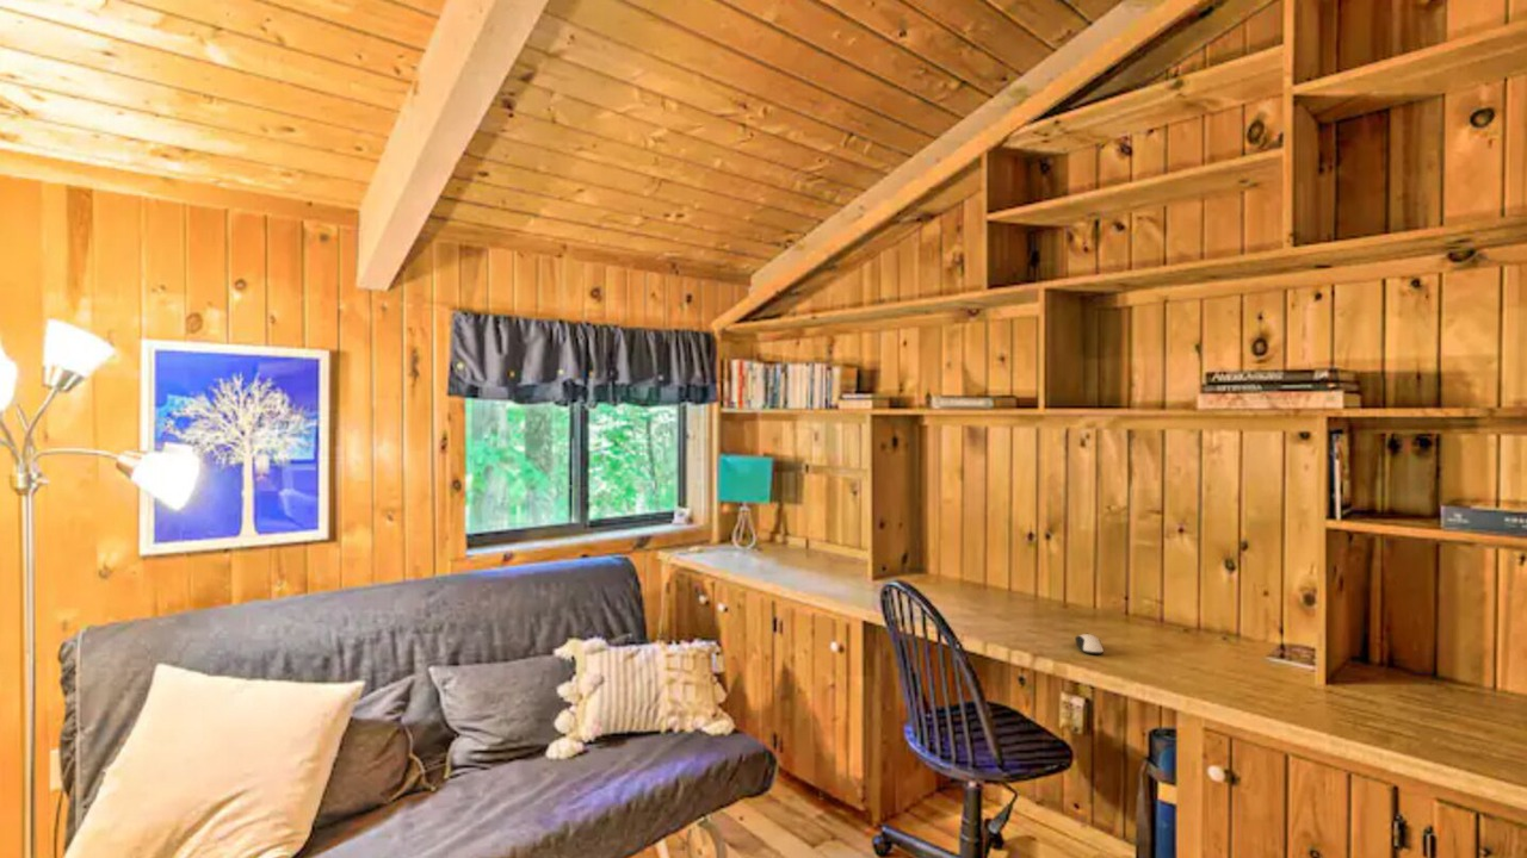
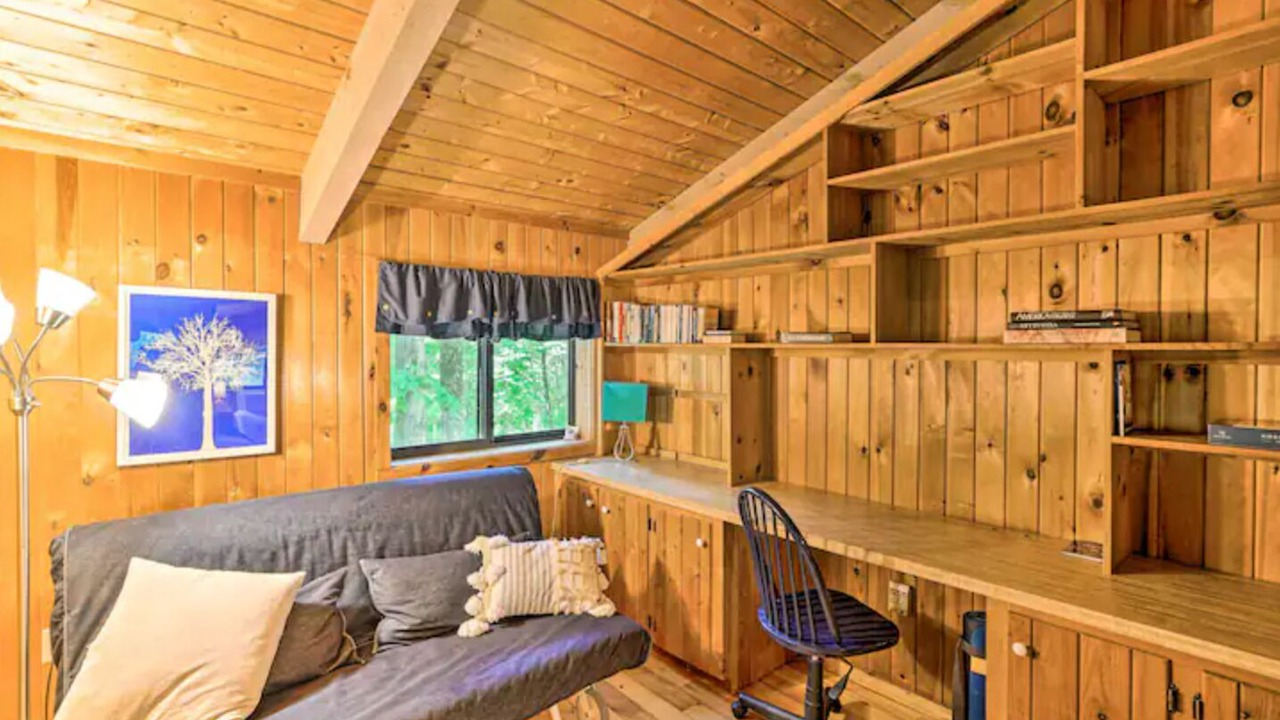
- computer mouse (1089, 641)
